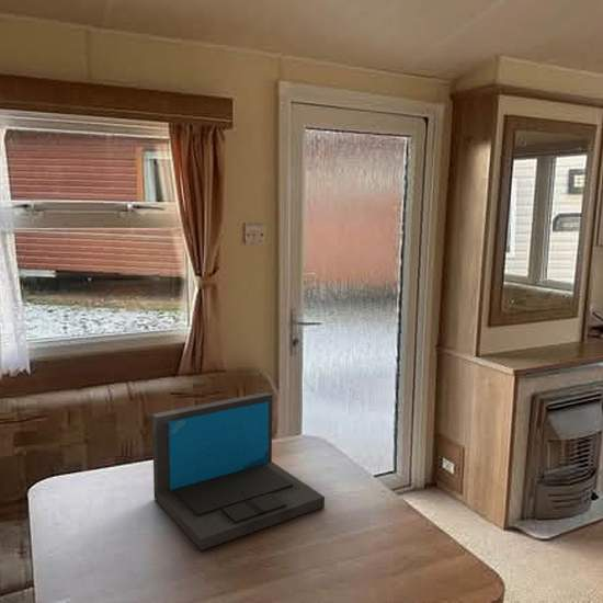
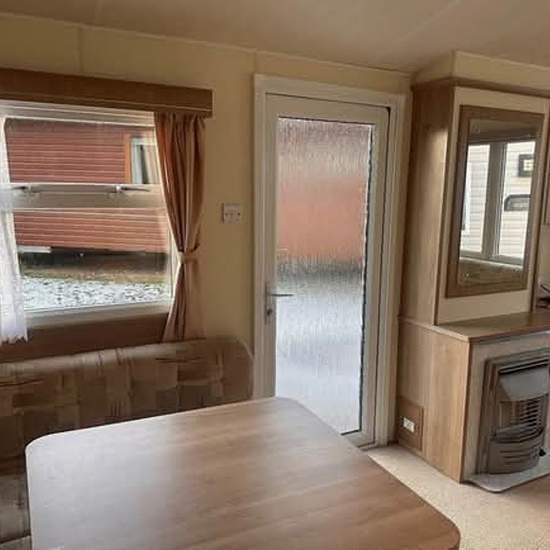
- laptop (238, 460)
